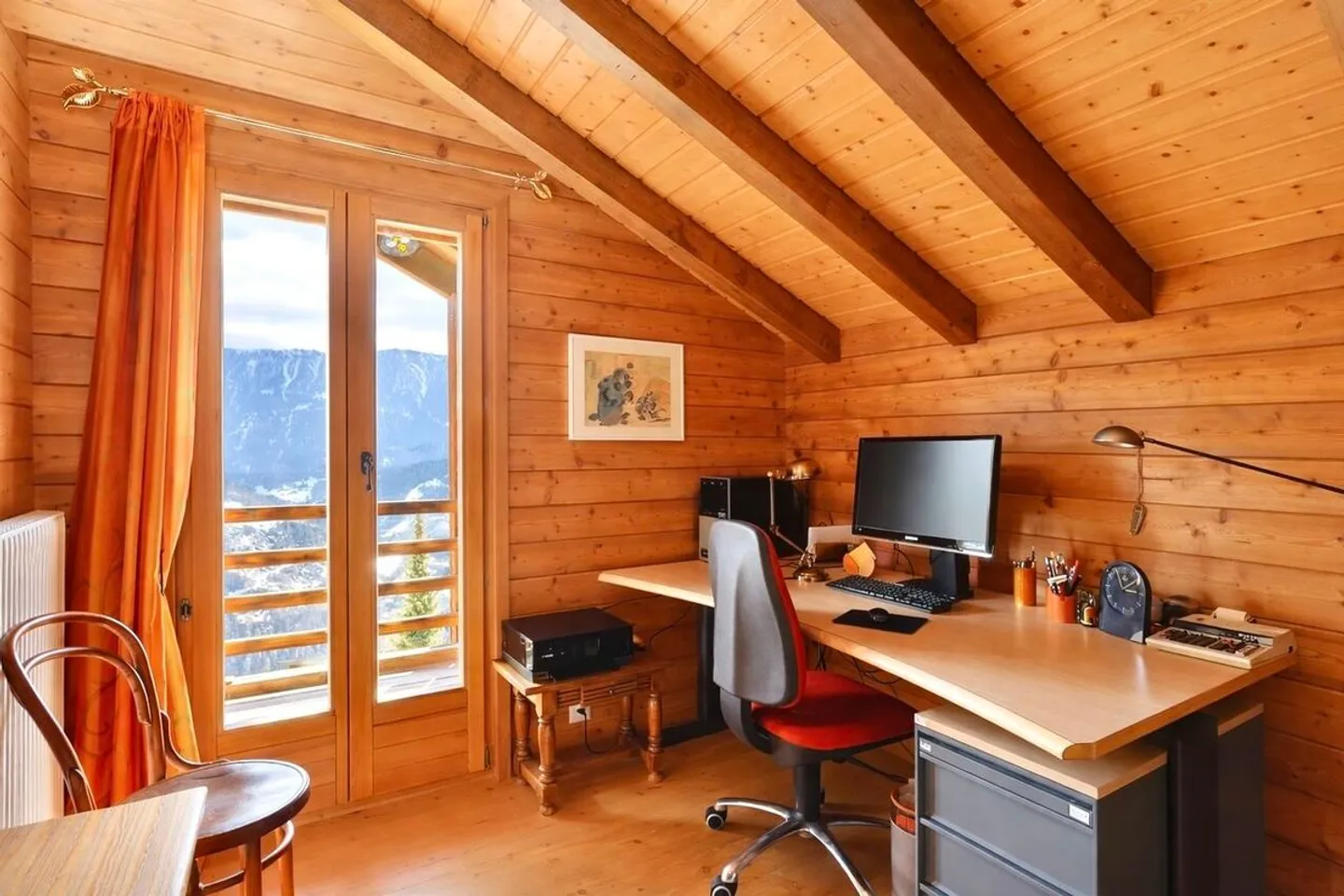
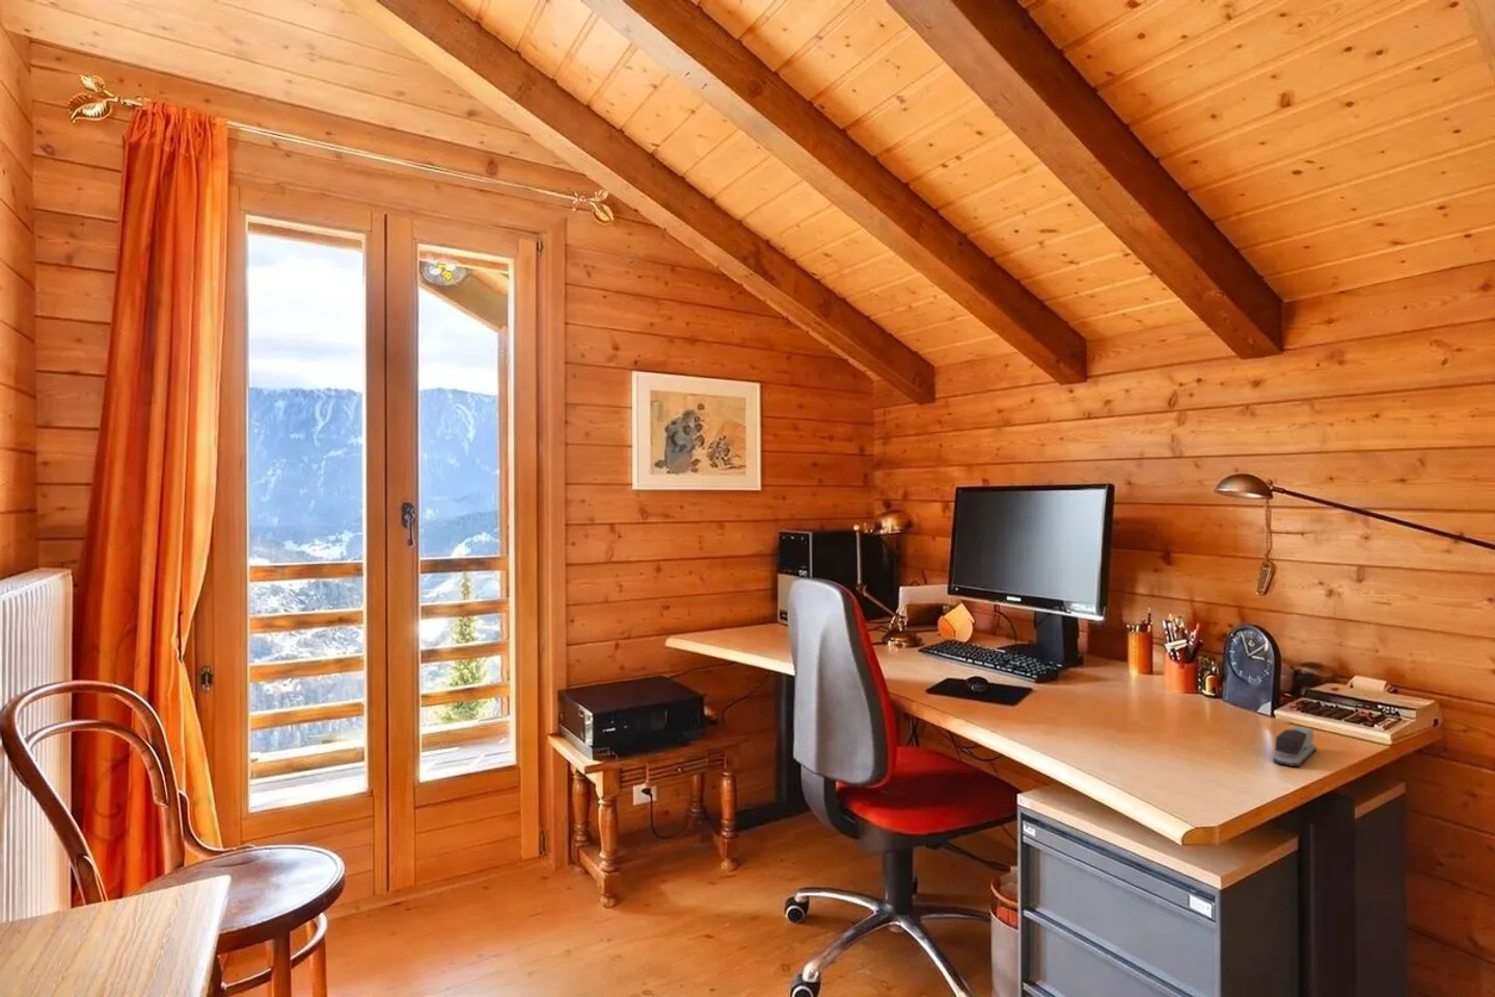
+ stapler (1295, 742)
